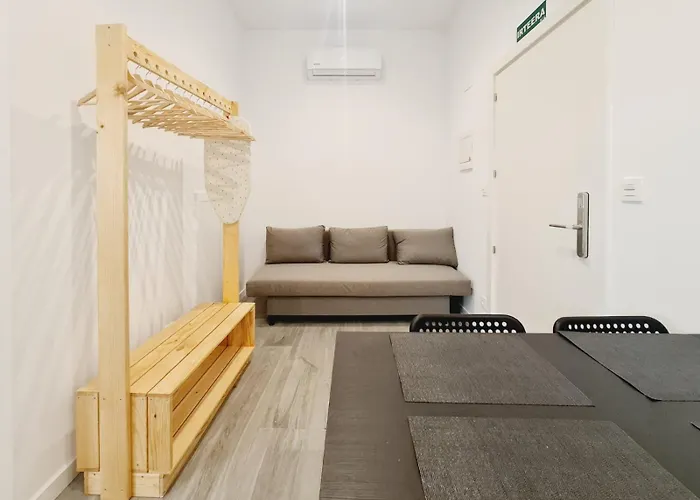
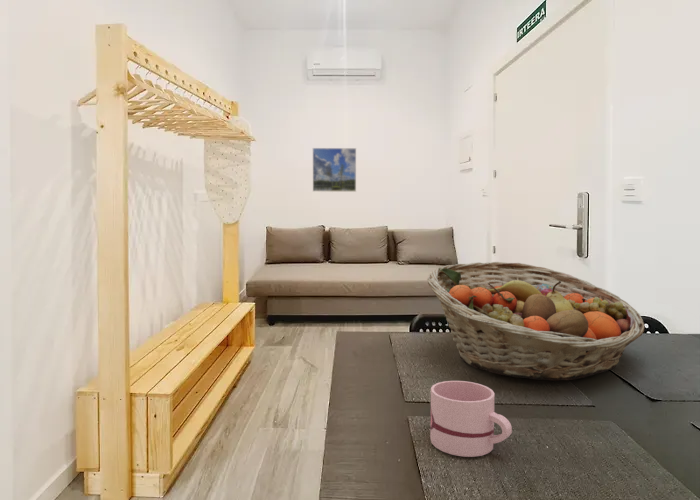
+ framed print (334, 169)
+ fruit basket (531, 312)
+ mug (469, 419)
